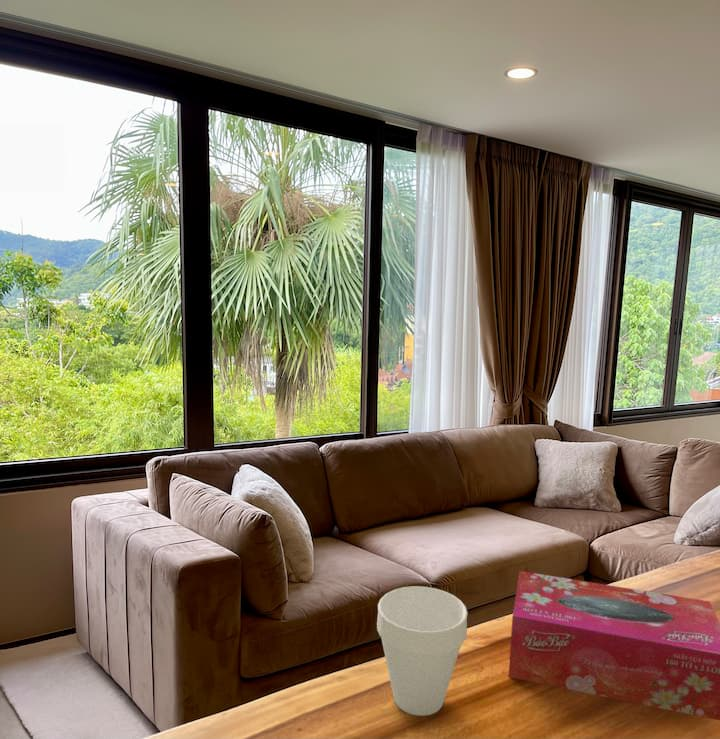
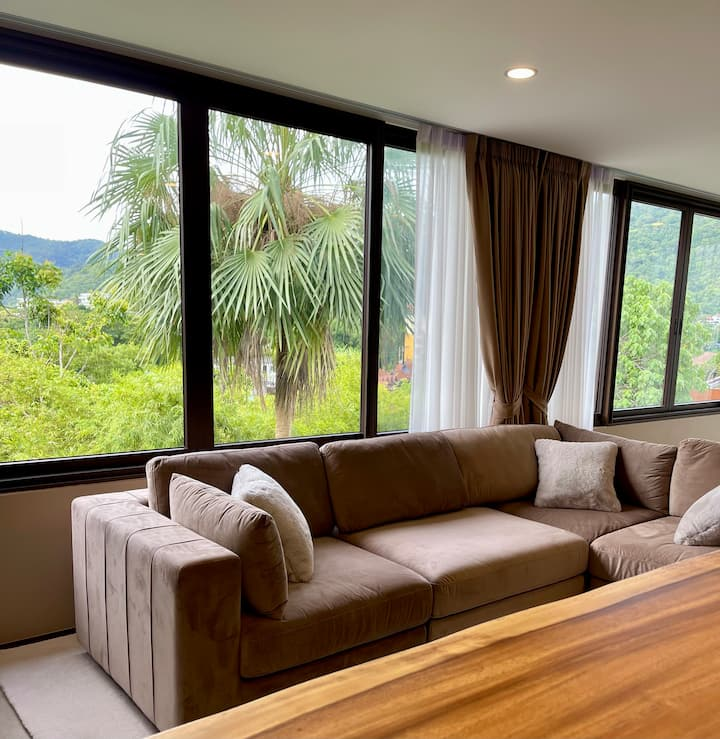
- tissue box (611, 638)
- cup (420, 653)
